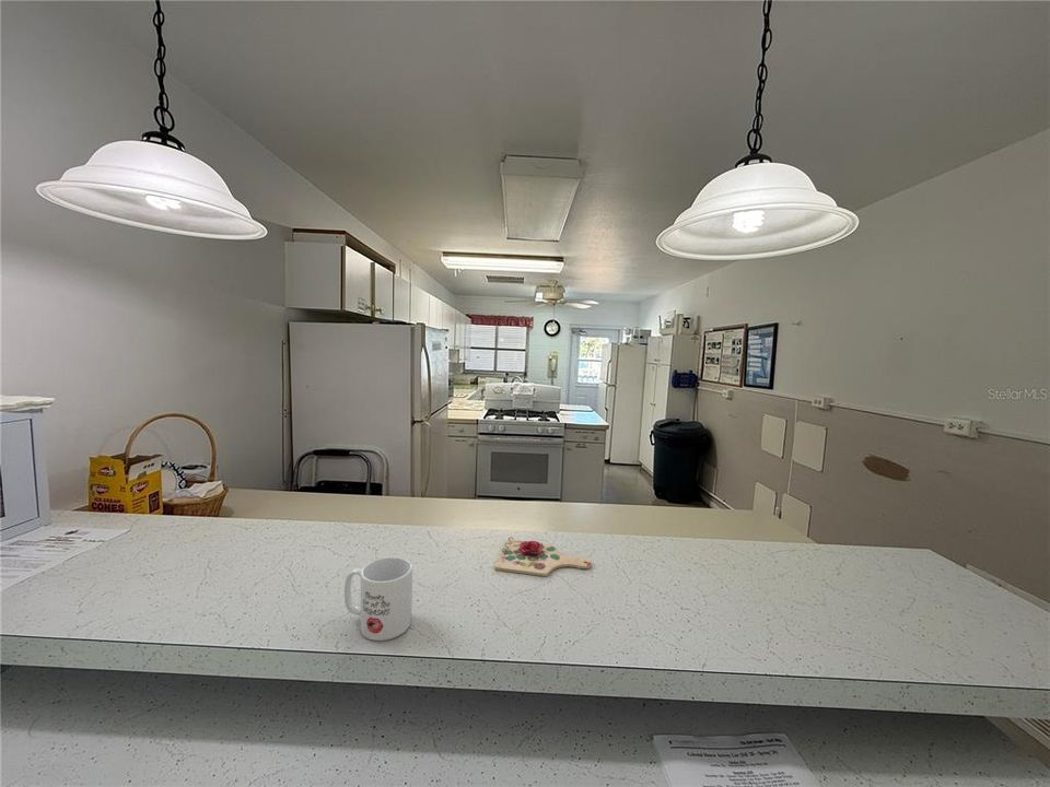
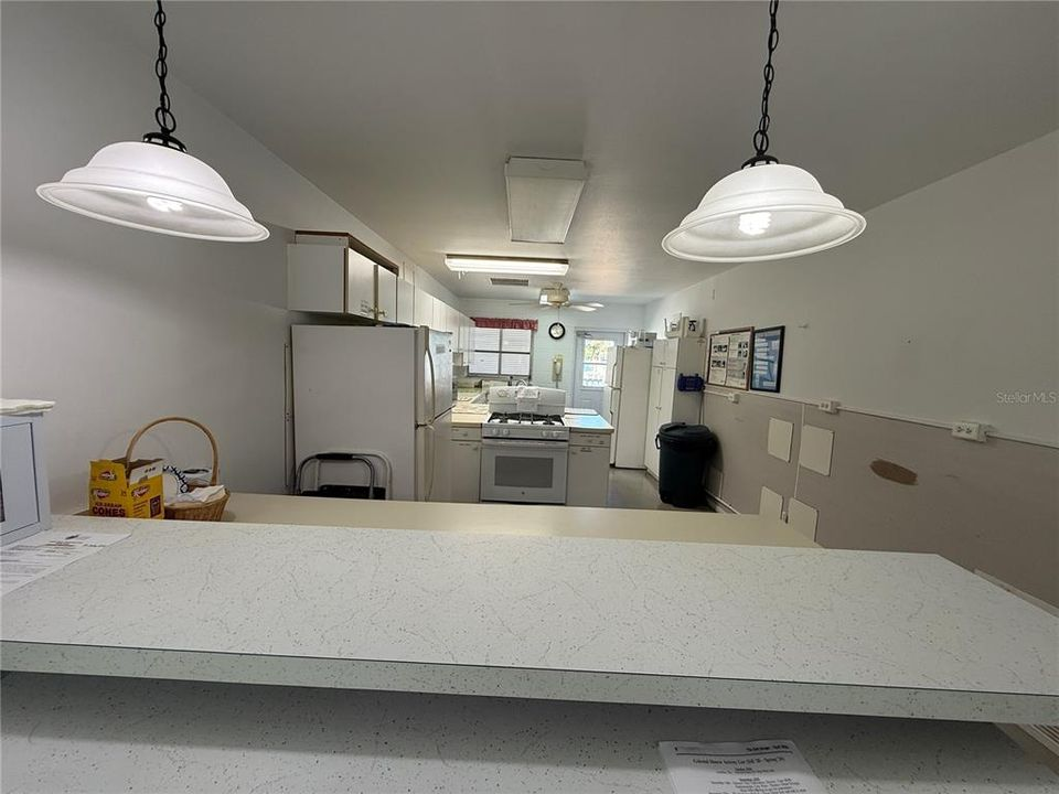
- mug (376, 595)
- cutting board (545, 554)
